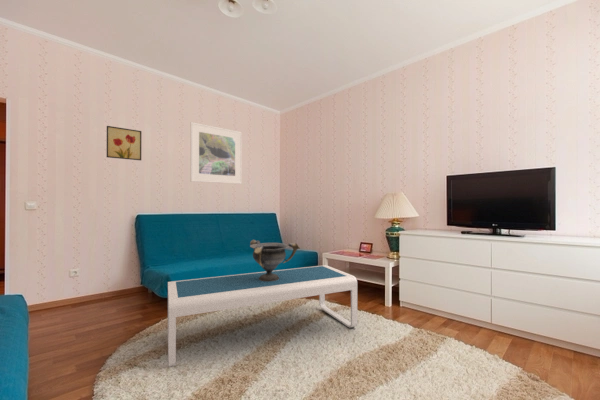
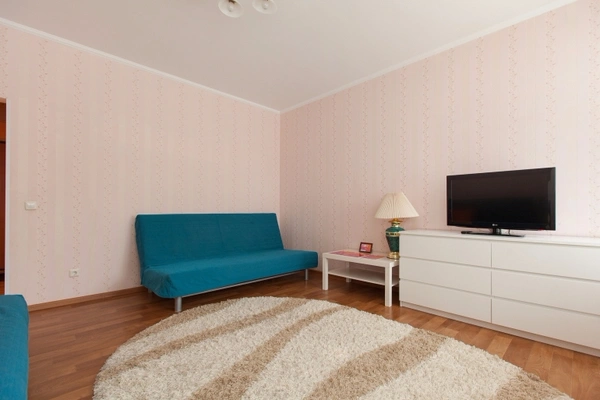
- wall art (124, 143)
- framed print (217, 155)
- coffee table (263, 303)
- decorative bowl (269, 259)
